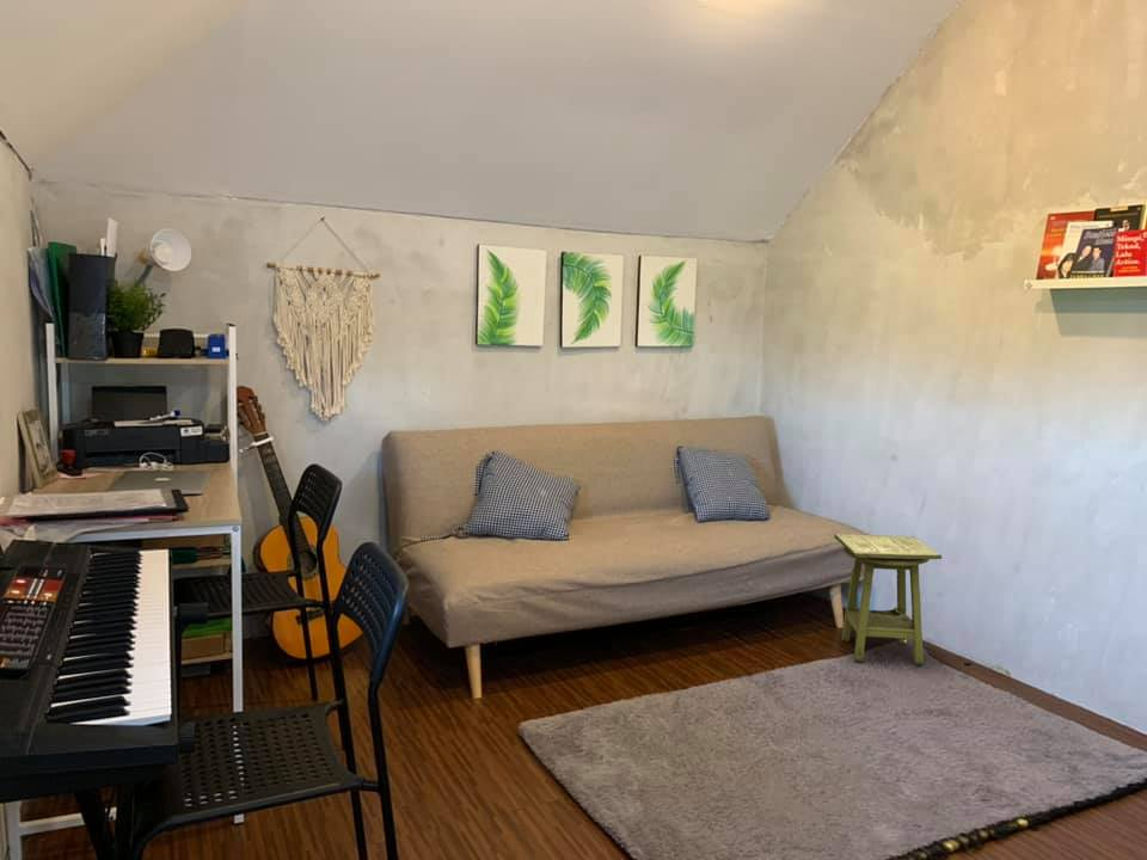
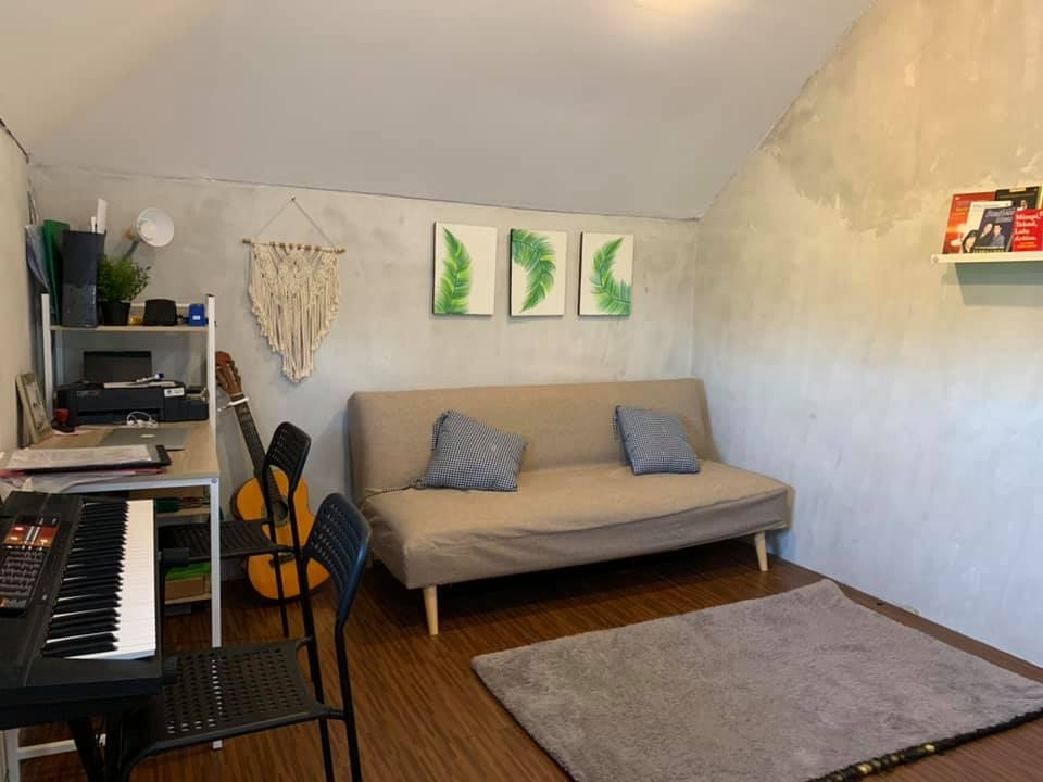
- side table (870, 596)
